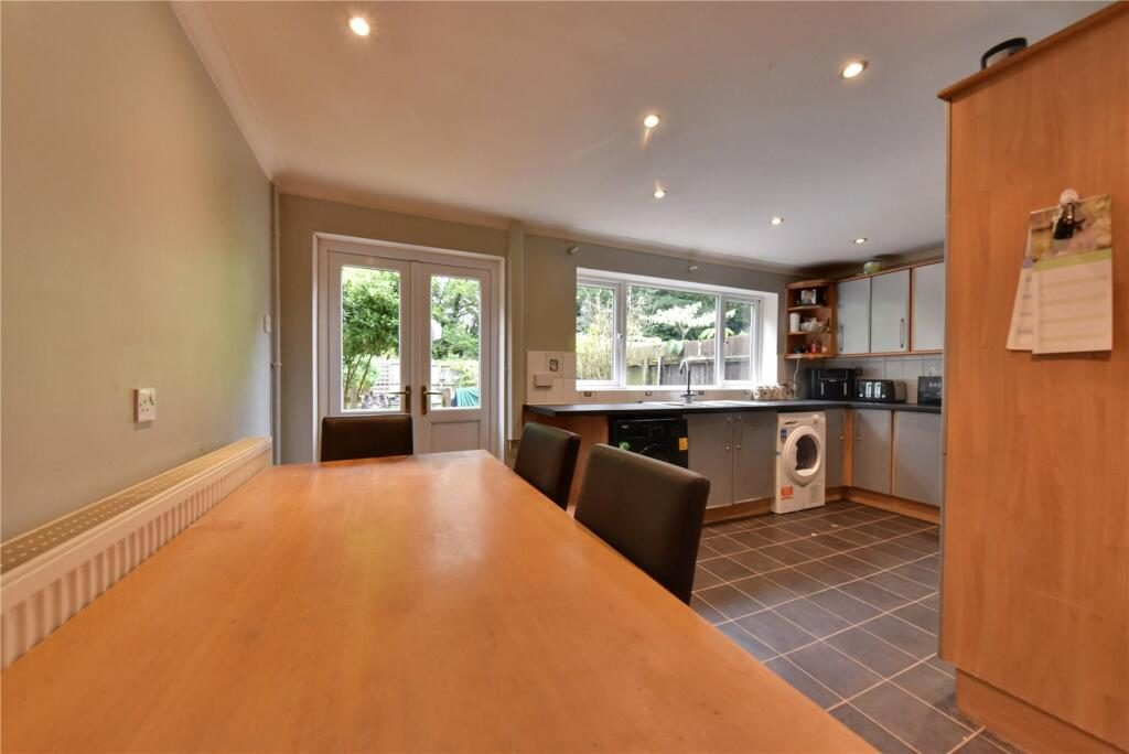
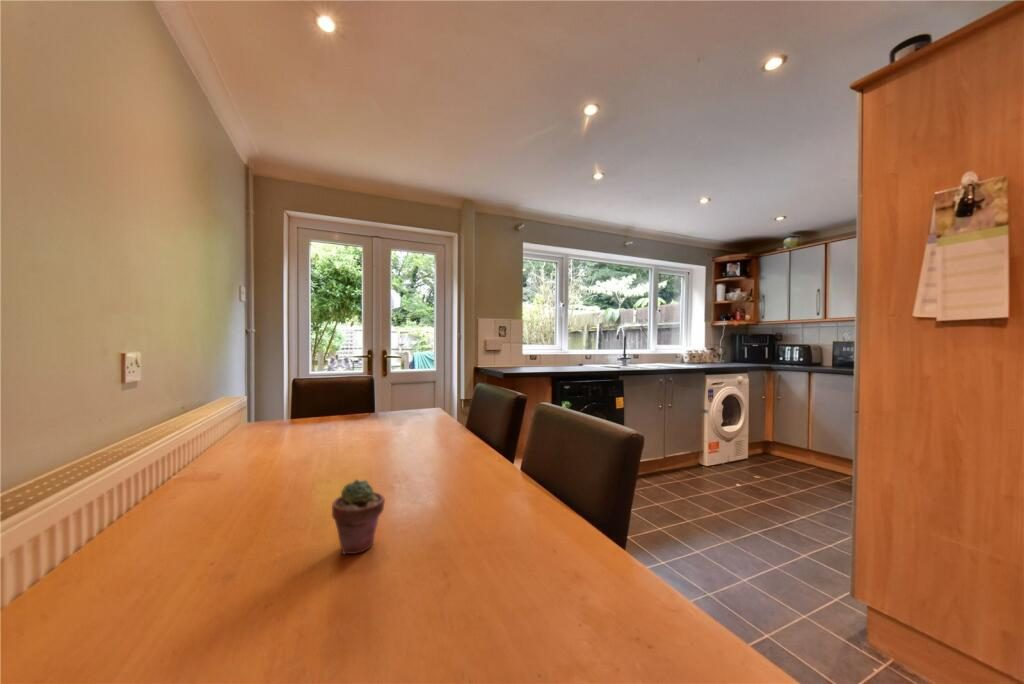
+ potted succulent (358, 512)
